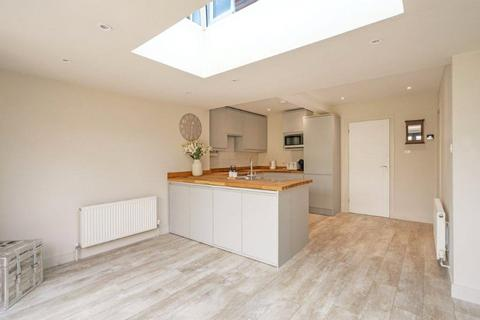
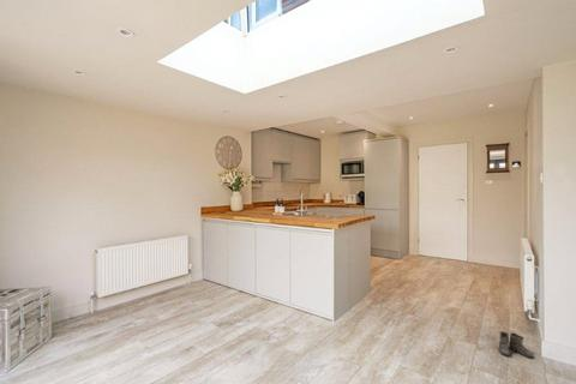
+ boots (511, 343)
